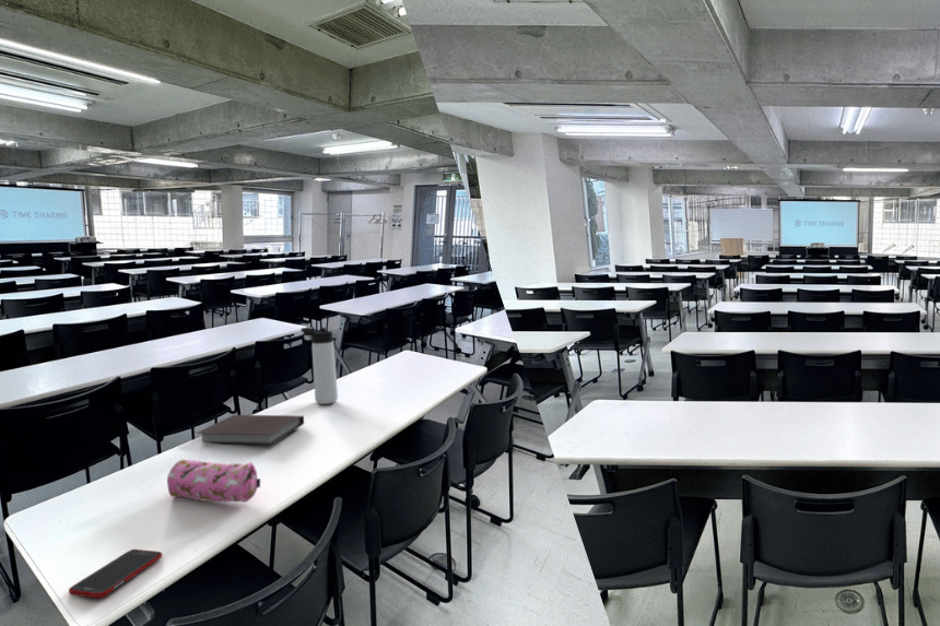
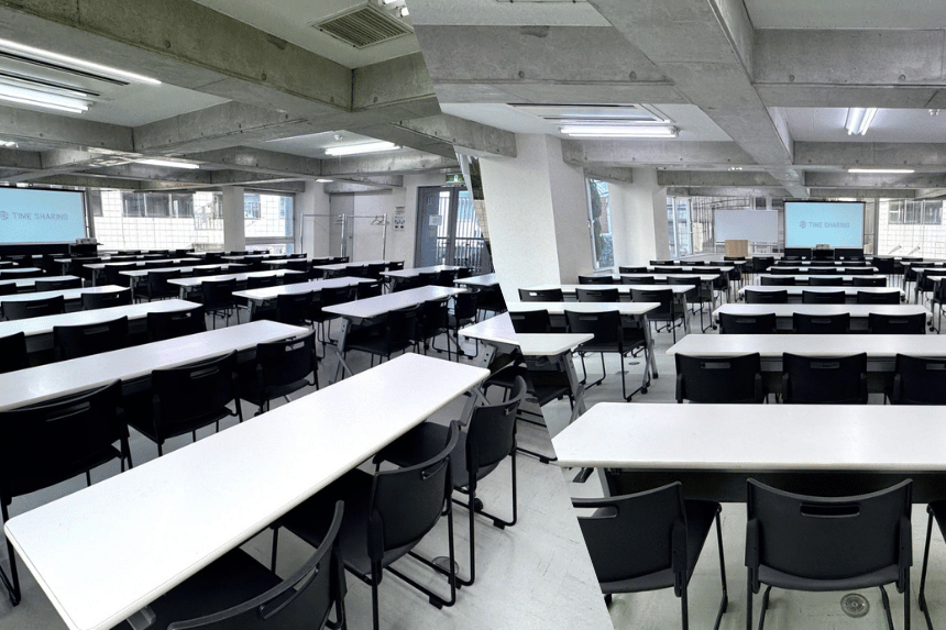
- cell phone (117, 571)
- notebook (251, 428)
- pencil case (213, 480)
- thermos bottle (319, 365)
